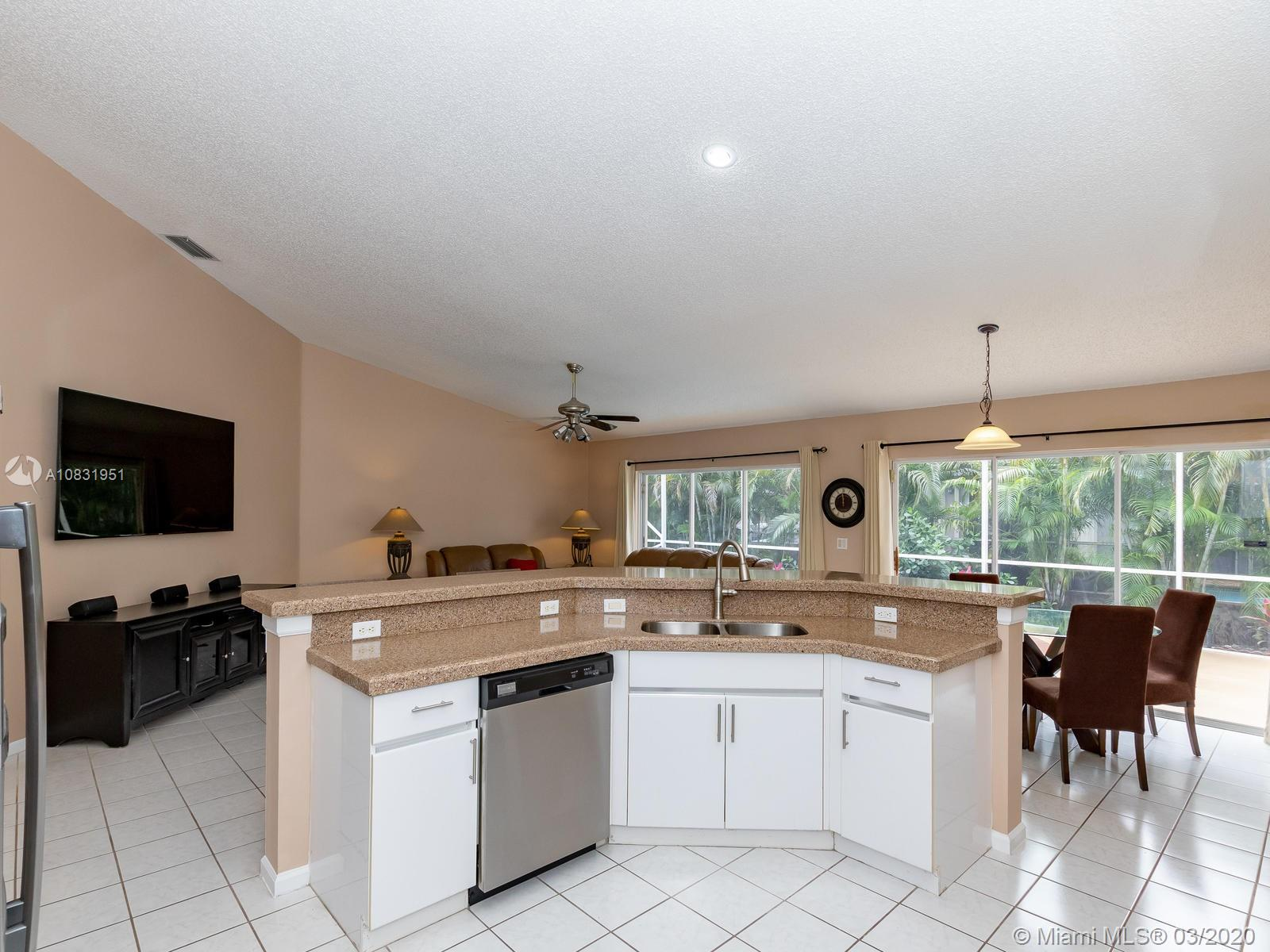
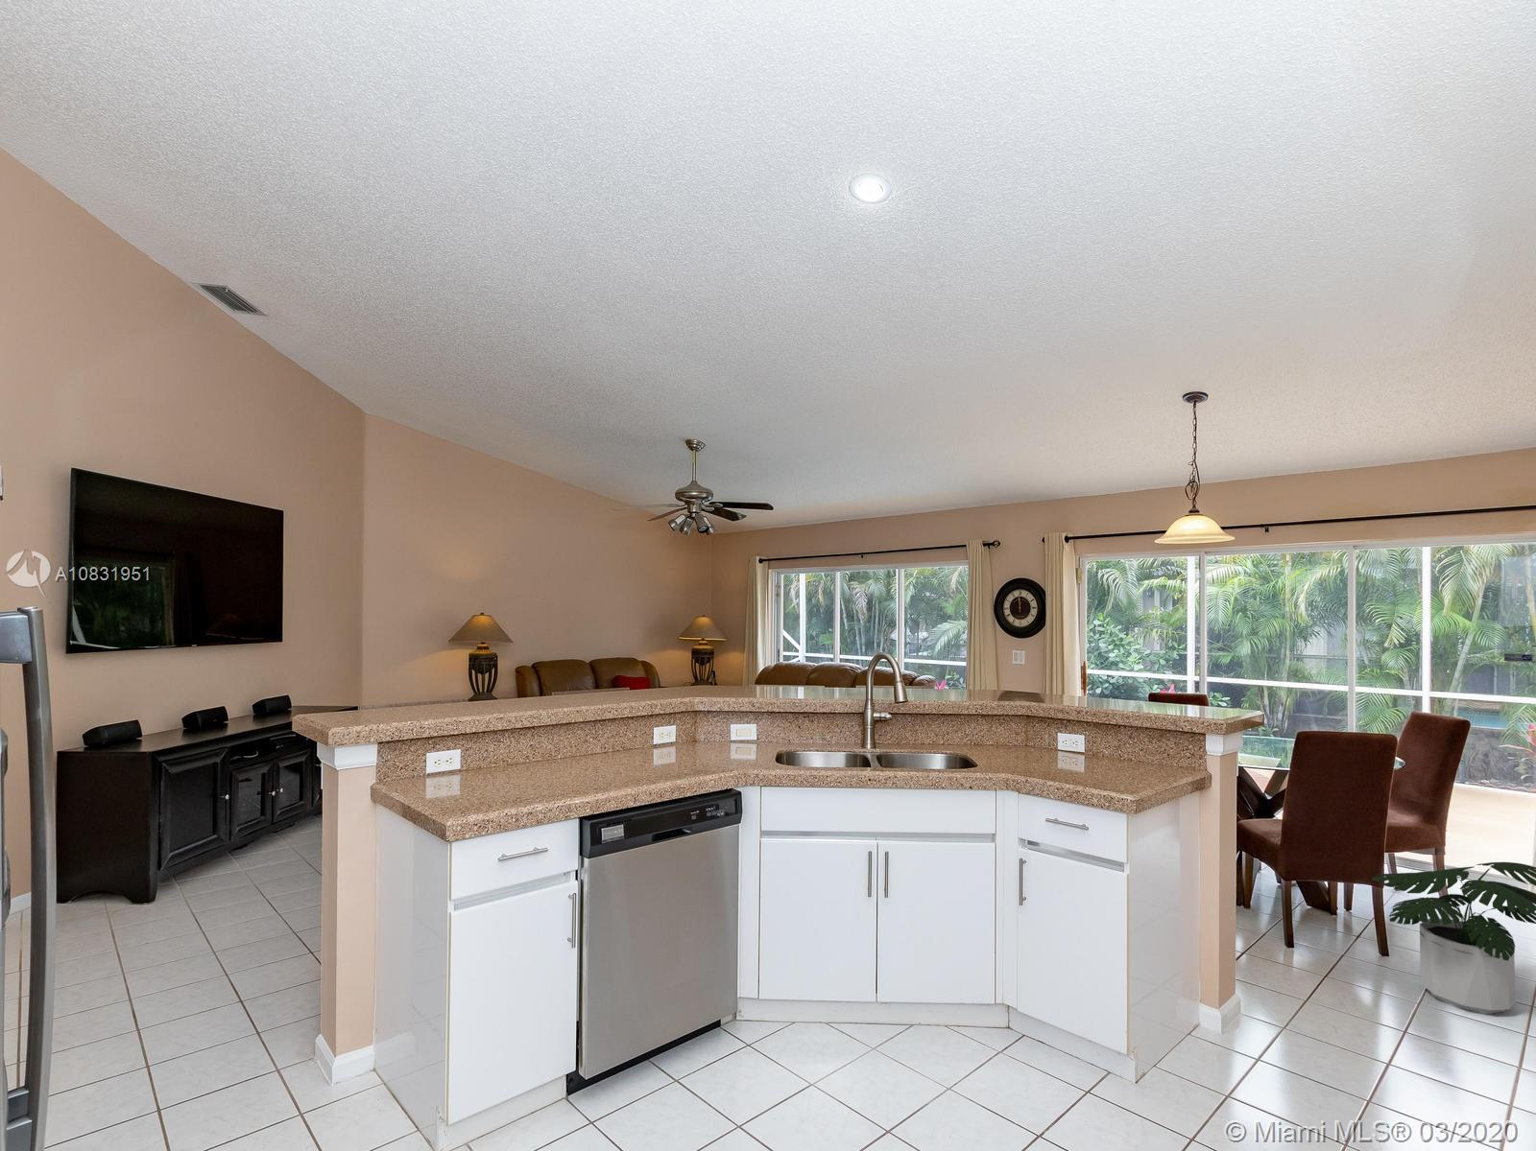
+ potted plant (1459, 930)
